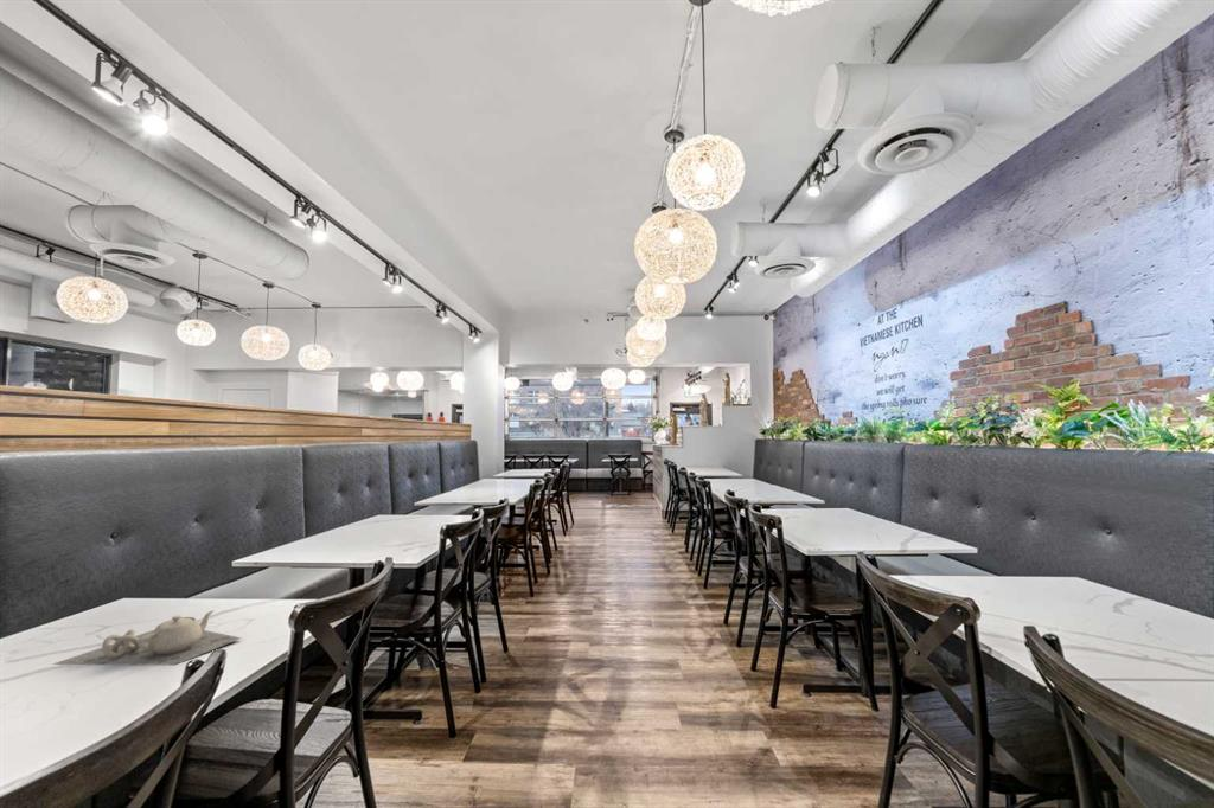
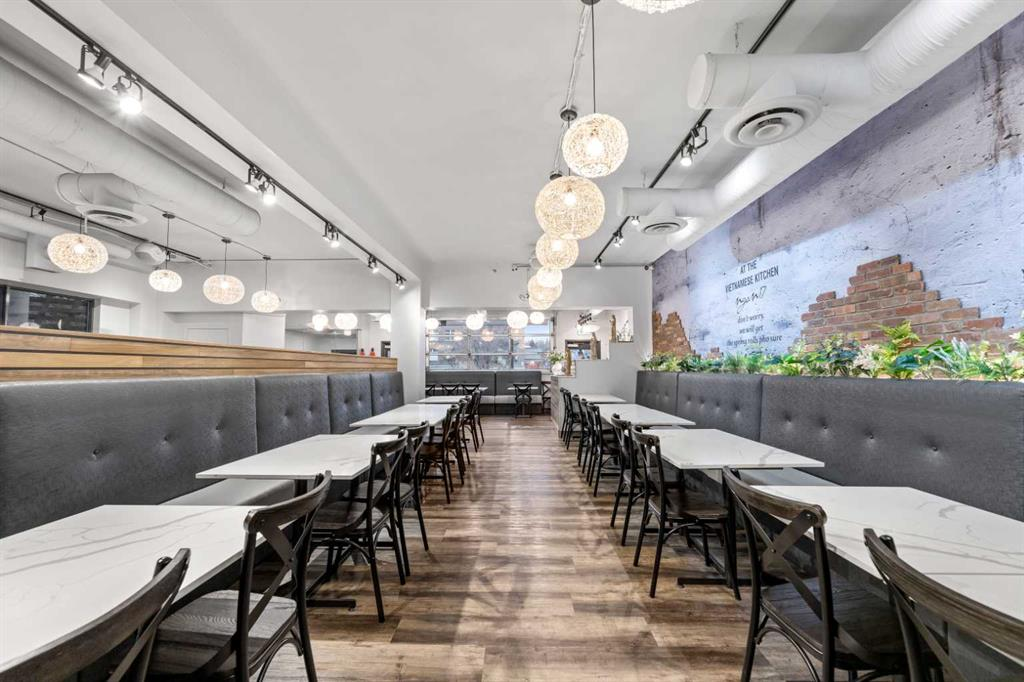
- teapot (143, 636)
